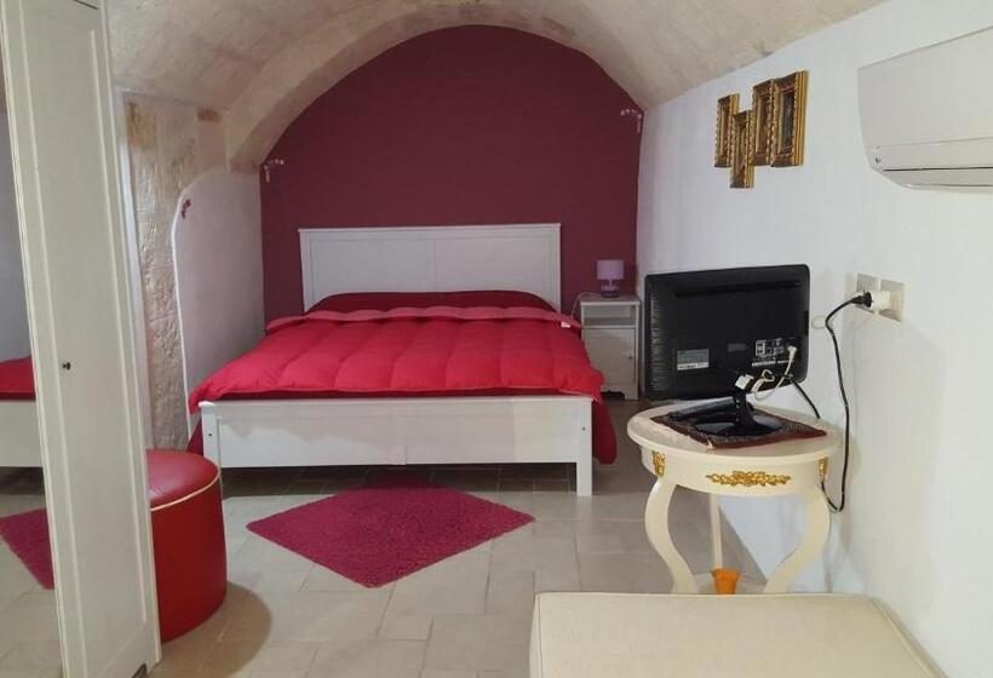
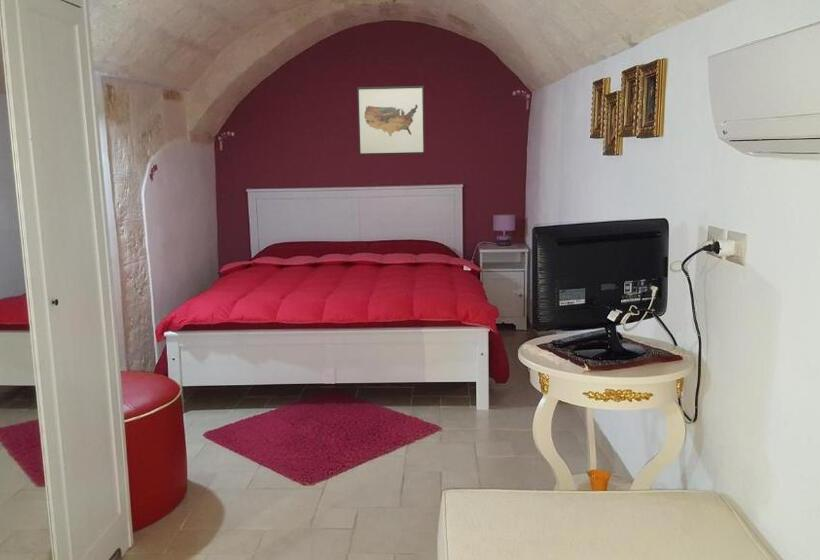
+ wall art (391, 120)
